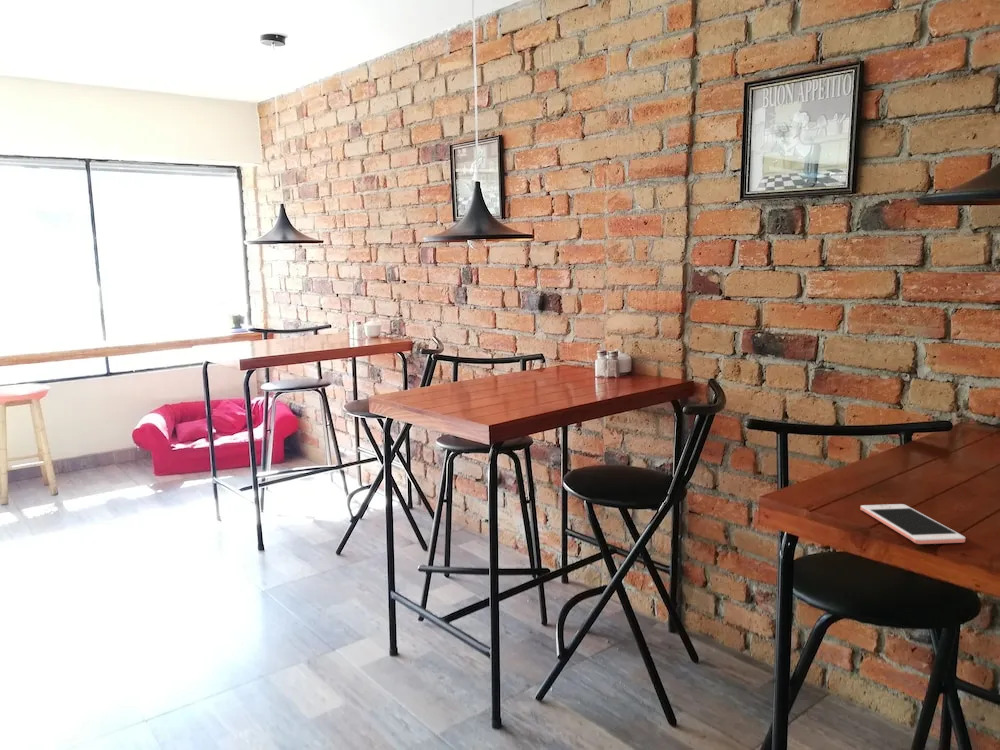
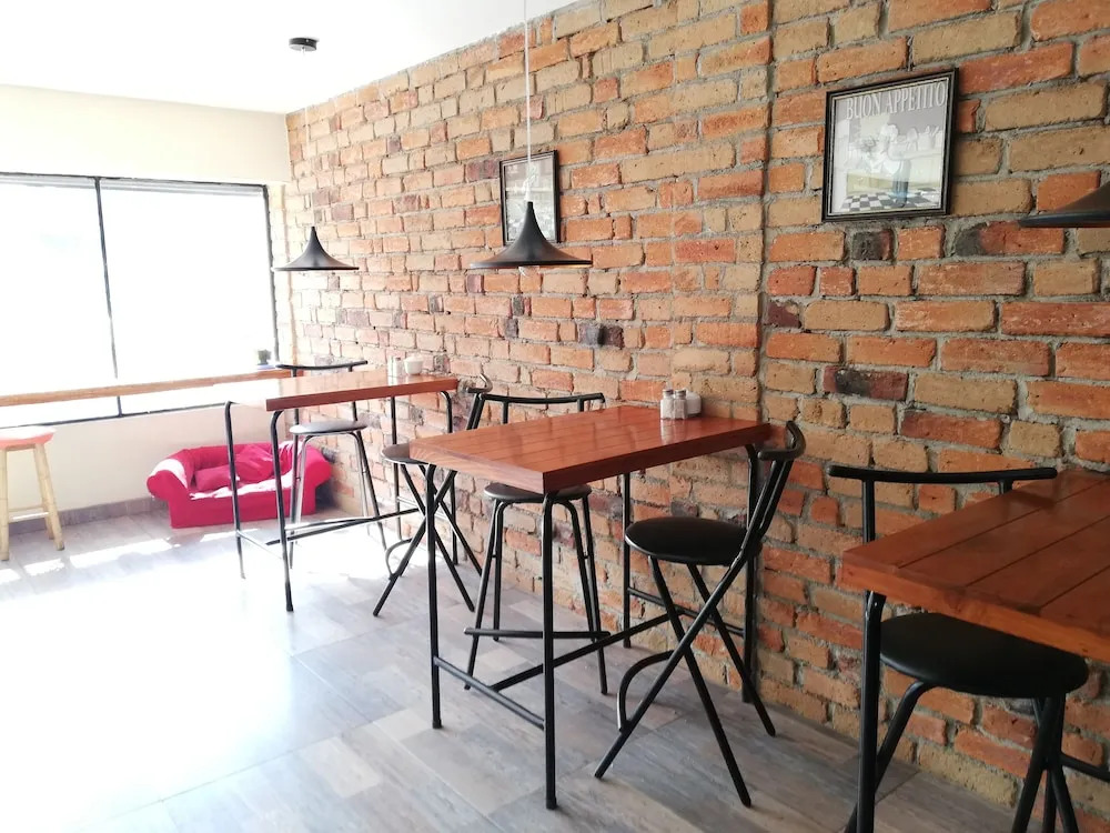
- cell phone (909, 522)
